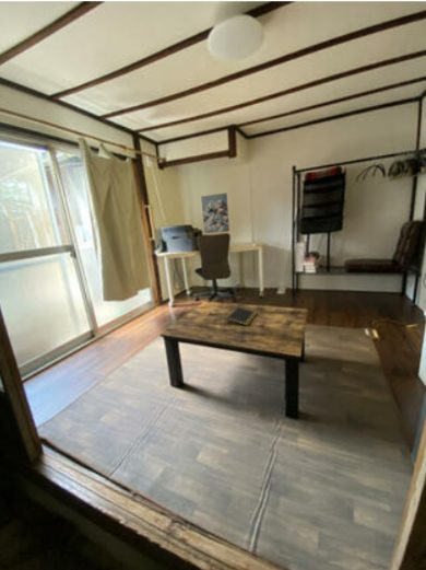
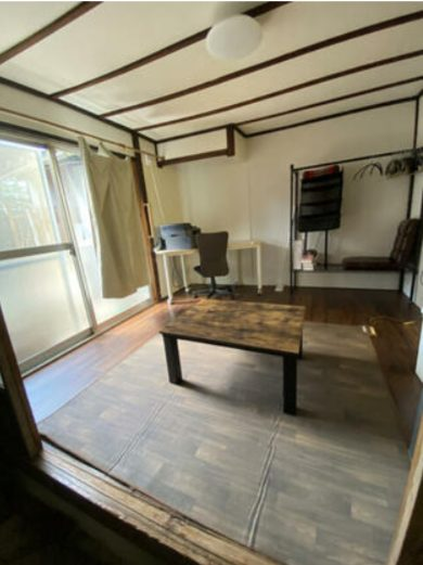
- wall art (215, 213)
- notepad (242, 315)
